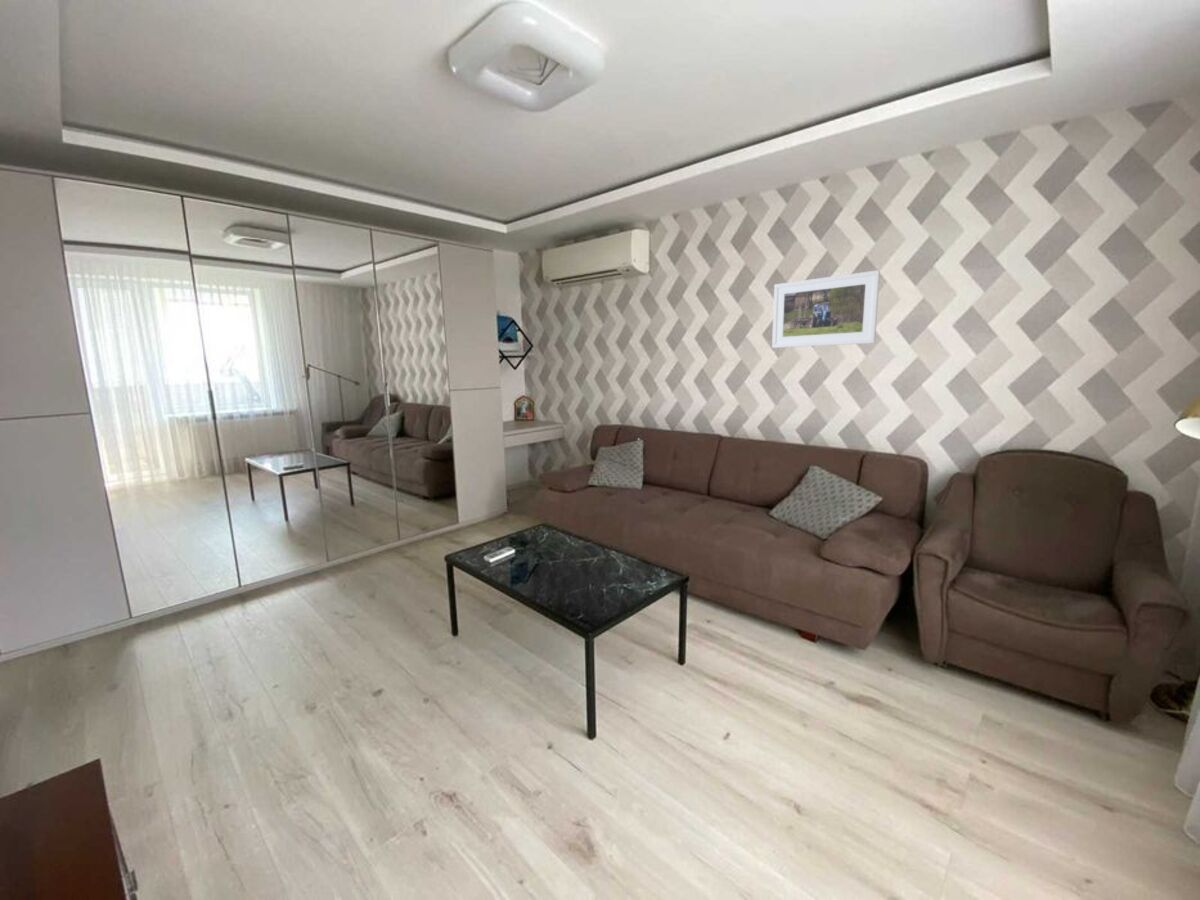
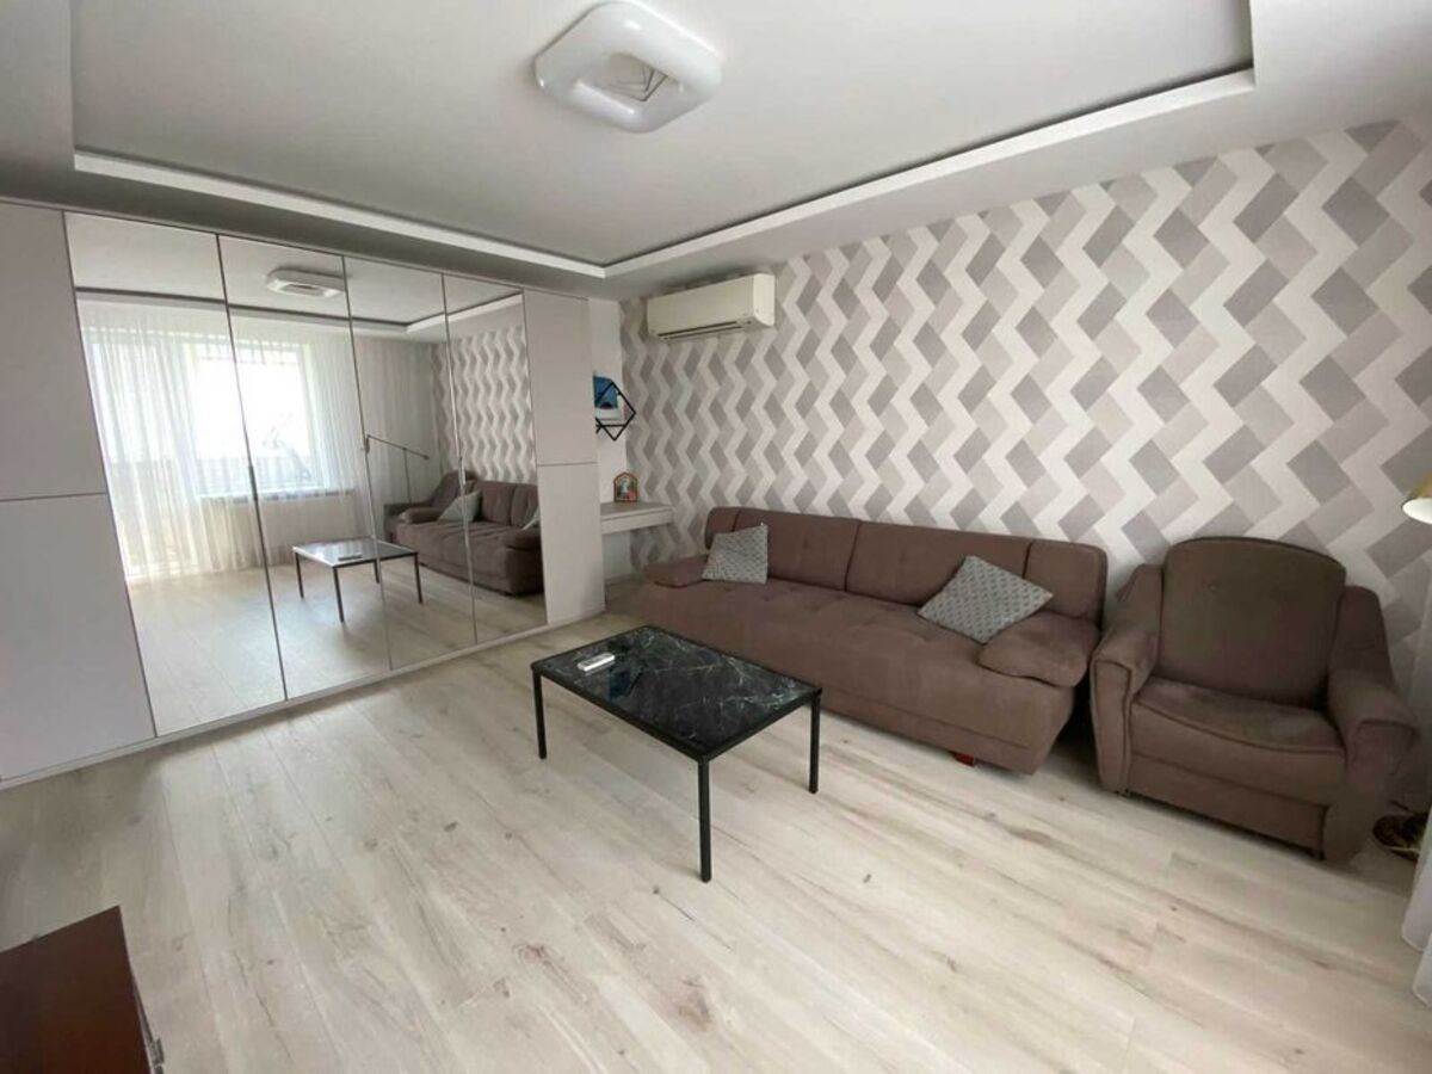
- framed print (821, 312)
